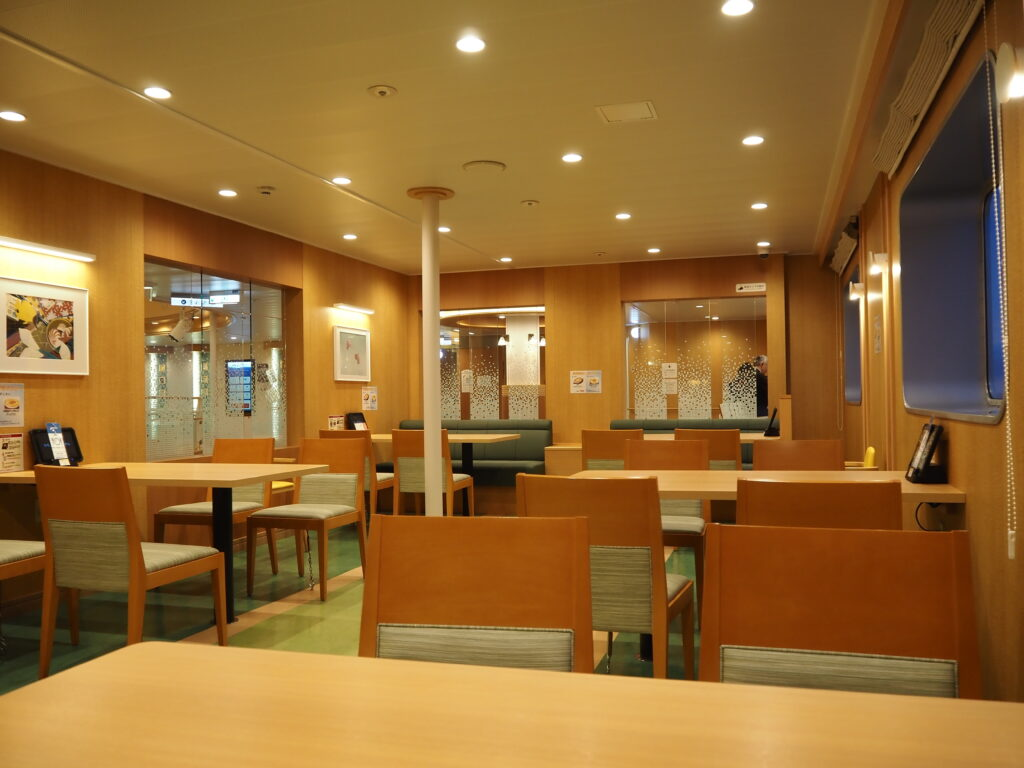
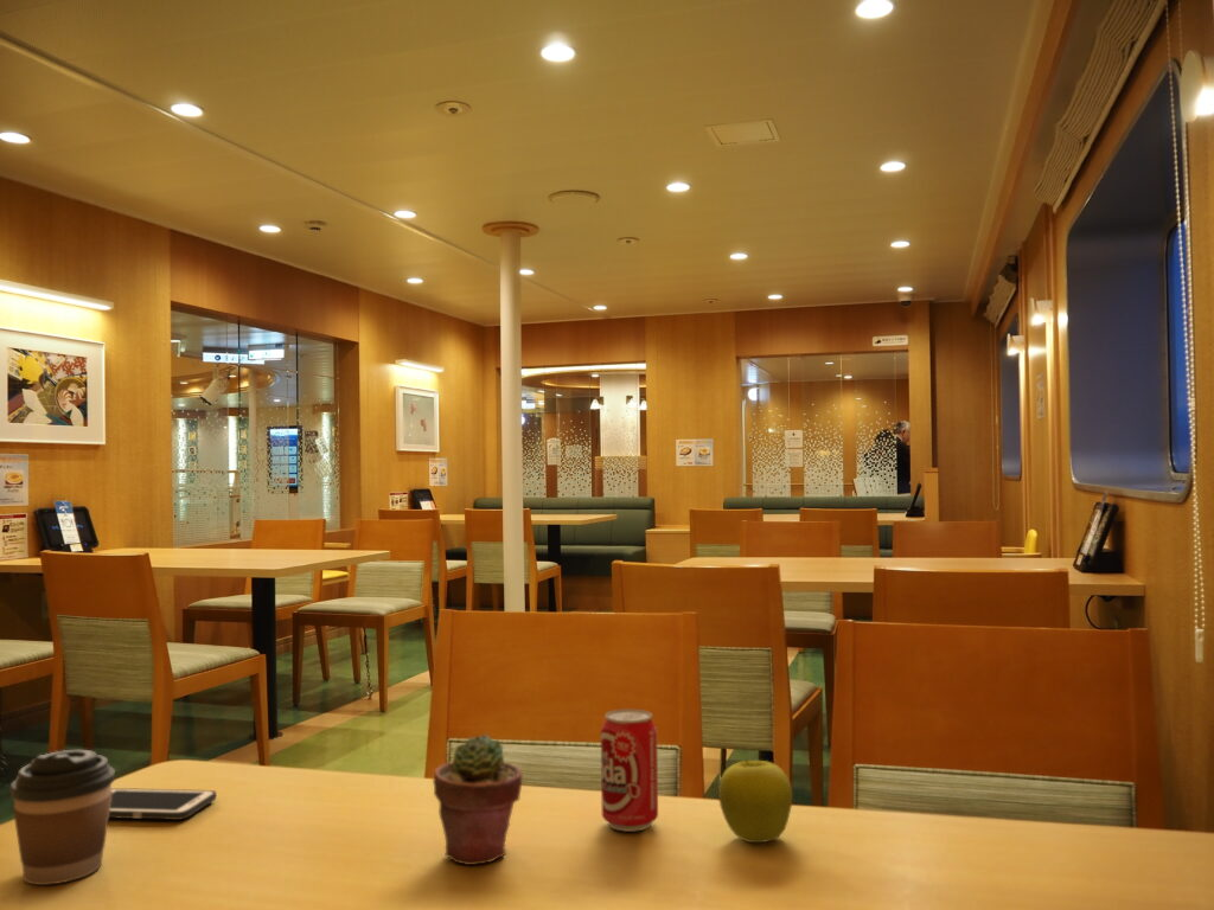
+ potted succulent (478, 794)
+ fruit (754, 797)
+ cell phone (143, 803)
+ beverage can (628, 769)
+ coffee cup (63, 809)
